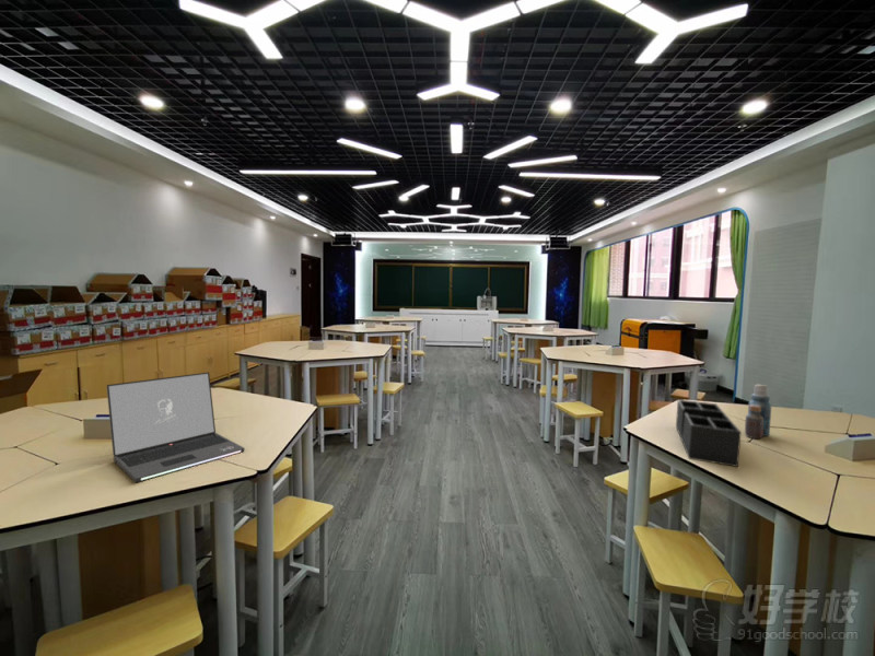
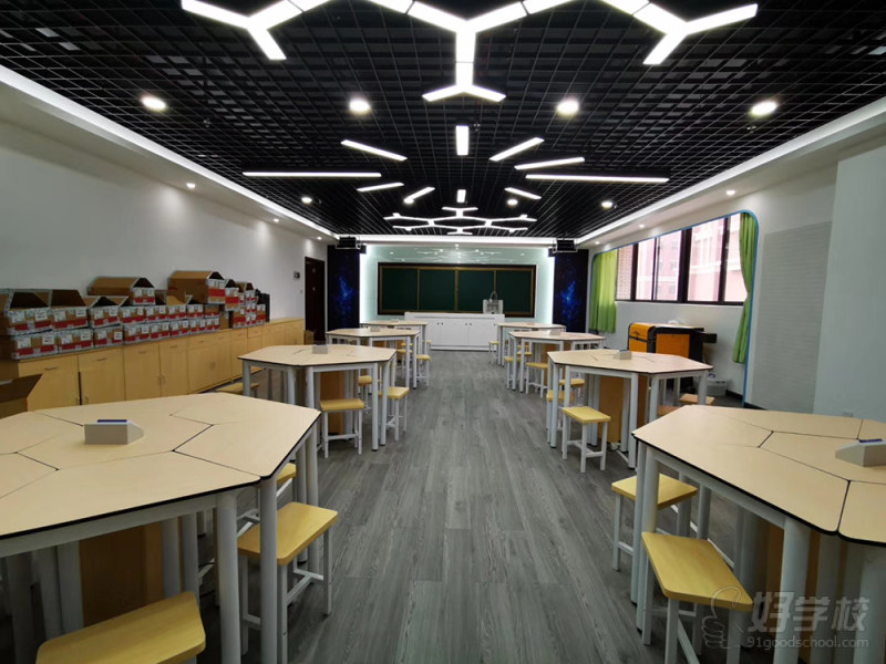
- bottle (758, 410)
- laptop (177, 419)
- desk organizer (703, 429)
